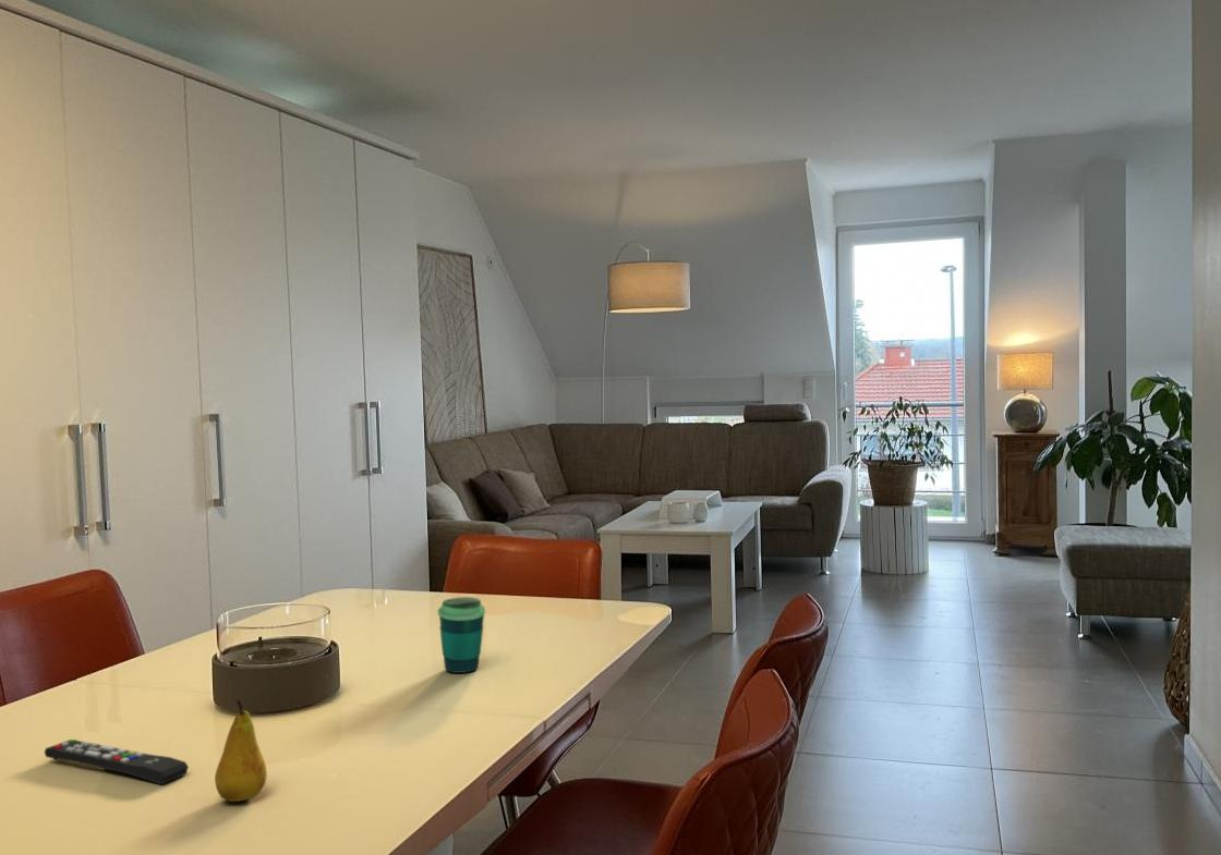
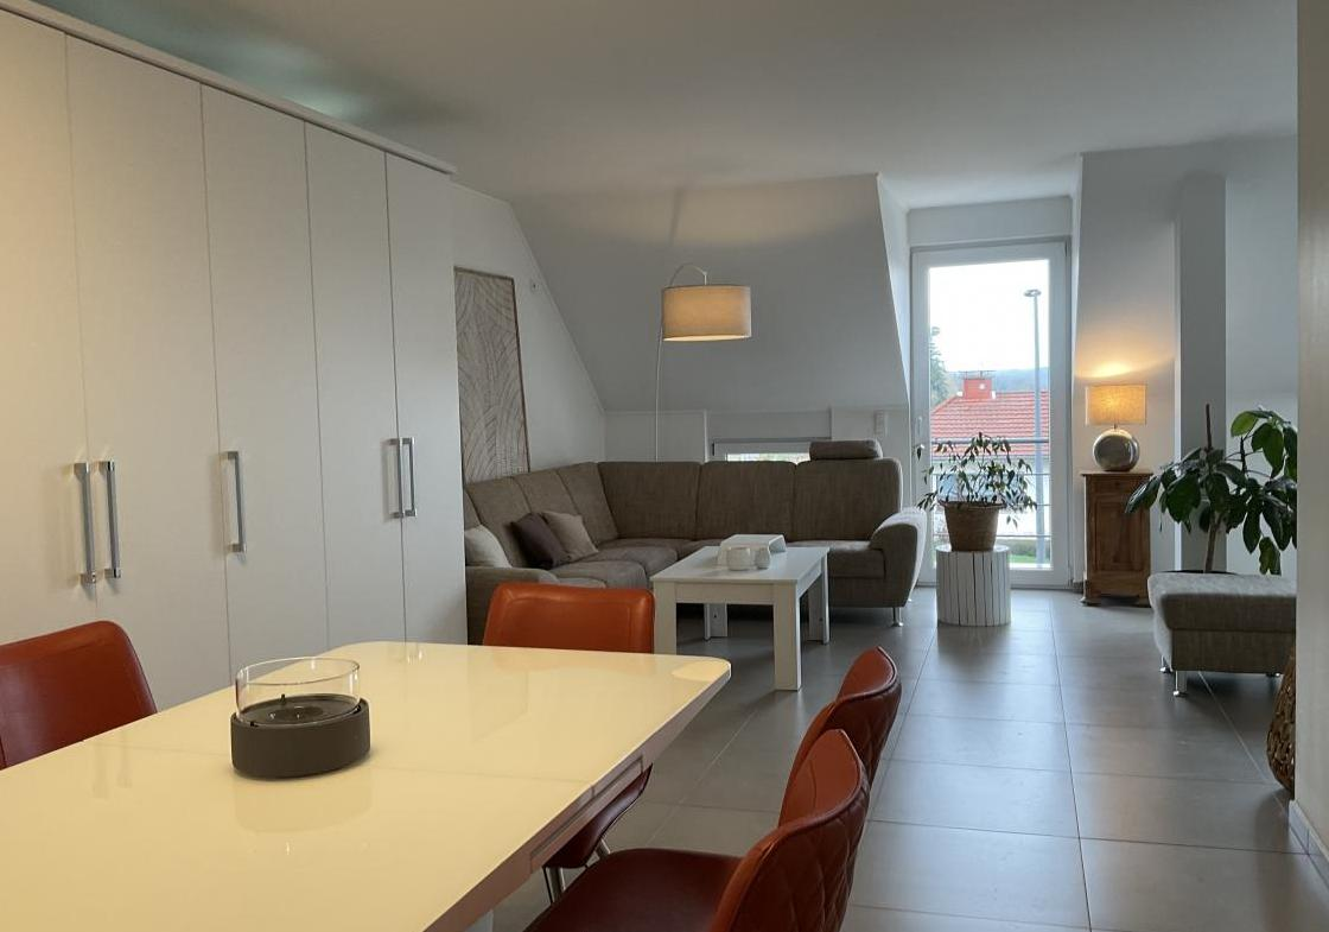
- fruit (239, 747)
- remote control (114, 759)
- cup (462, 635)
